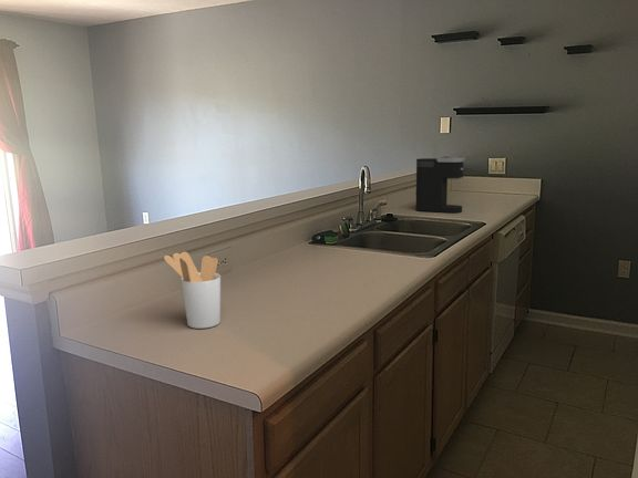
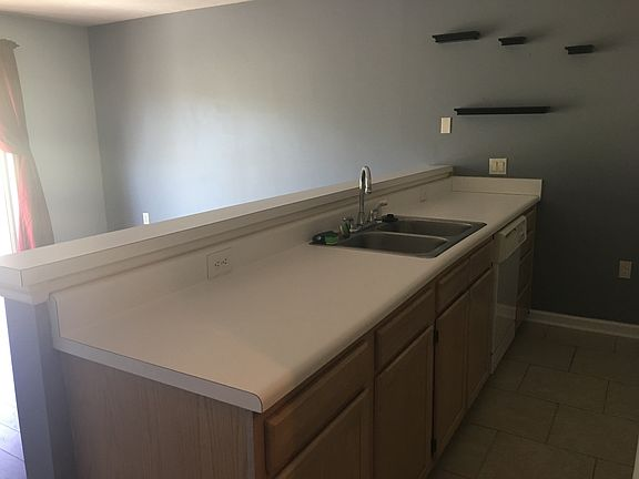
- utensil holder (194, 287)
- coffee maker (440, 184)
